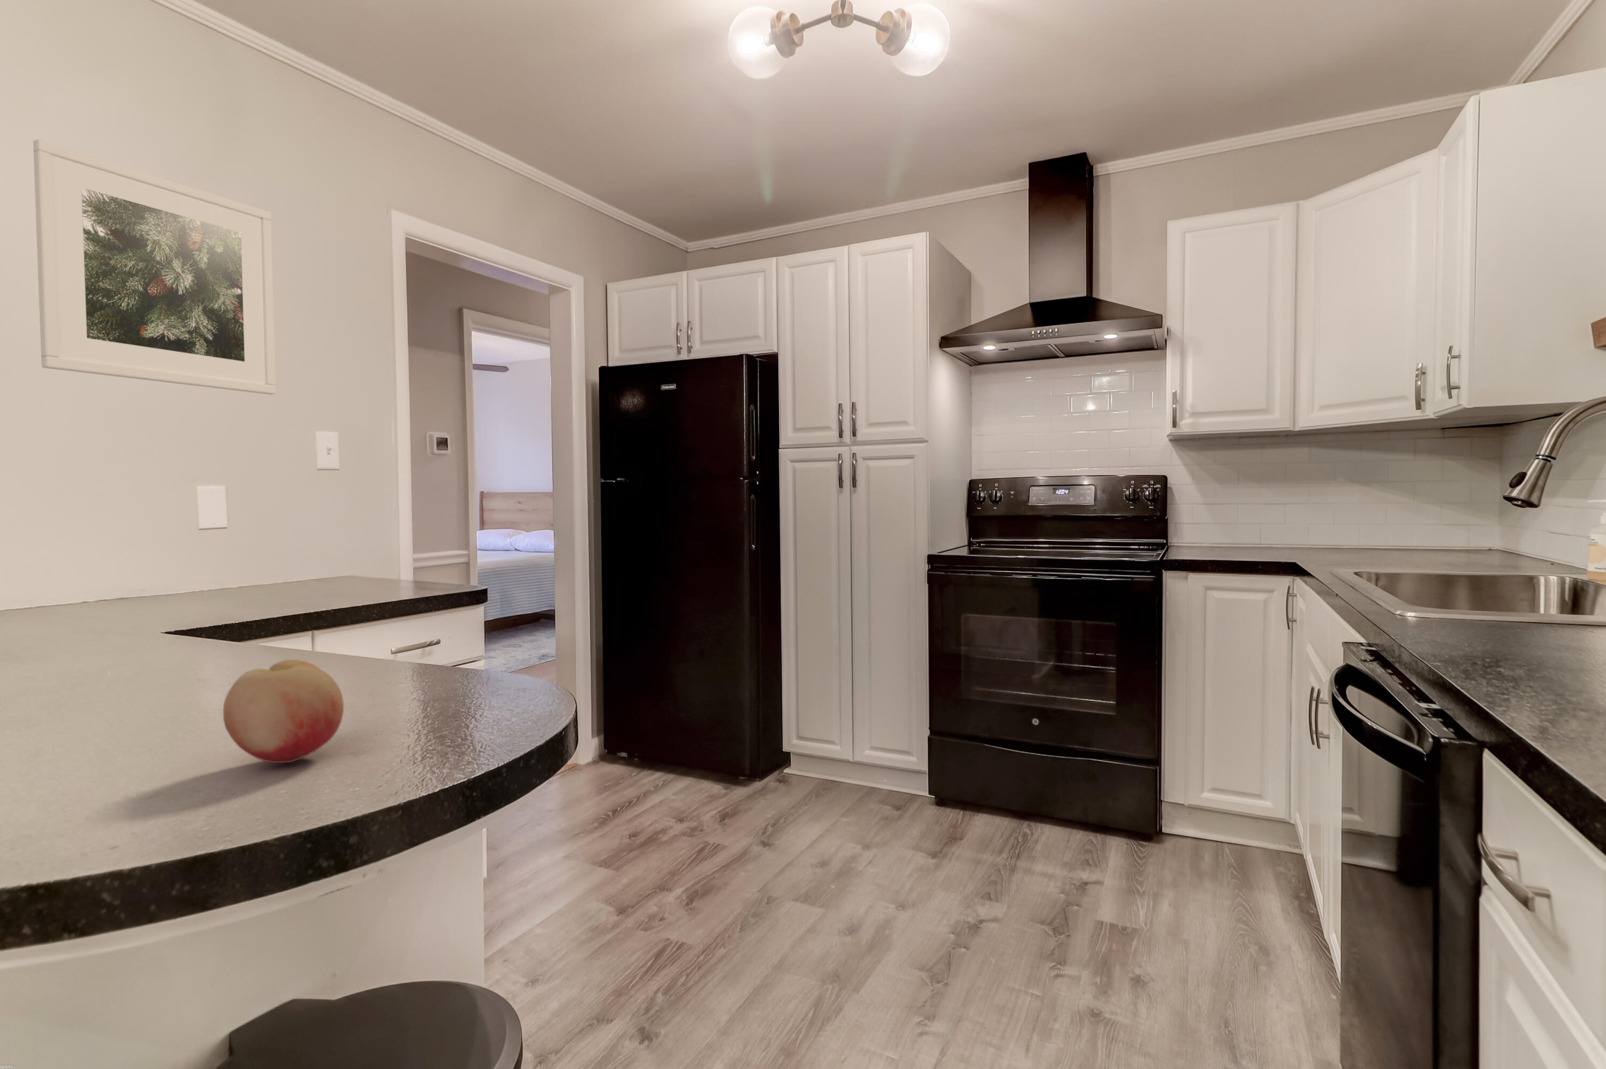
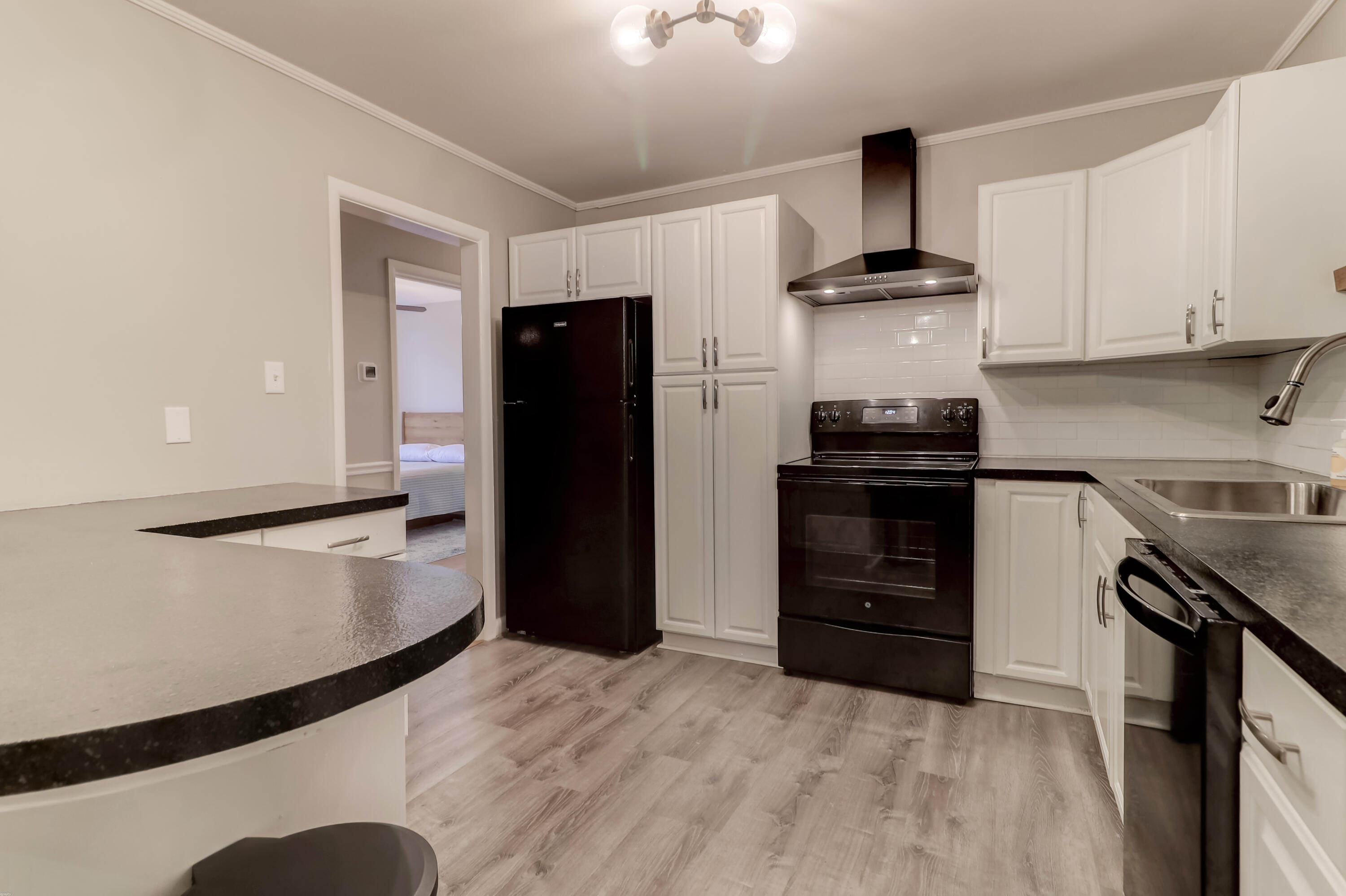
- fruit (284, 711)
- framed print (168, 282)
